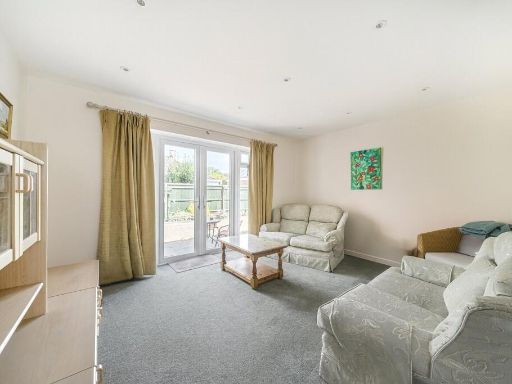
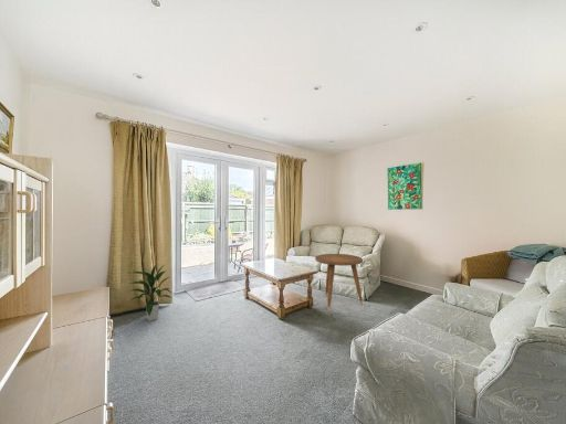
+ side table (333, 280)
+ indoor plant (151, 292)
